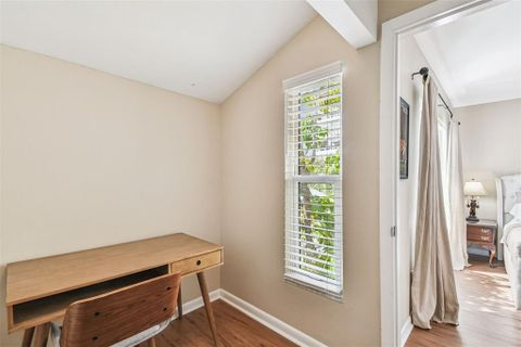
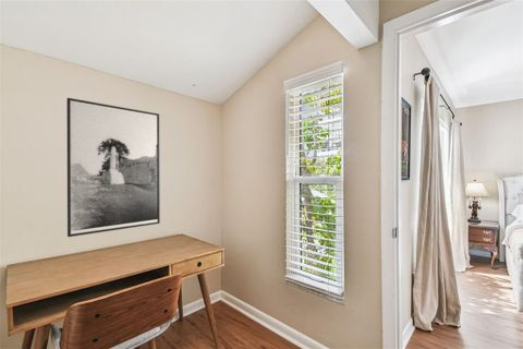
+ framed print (118, 168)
